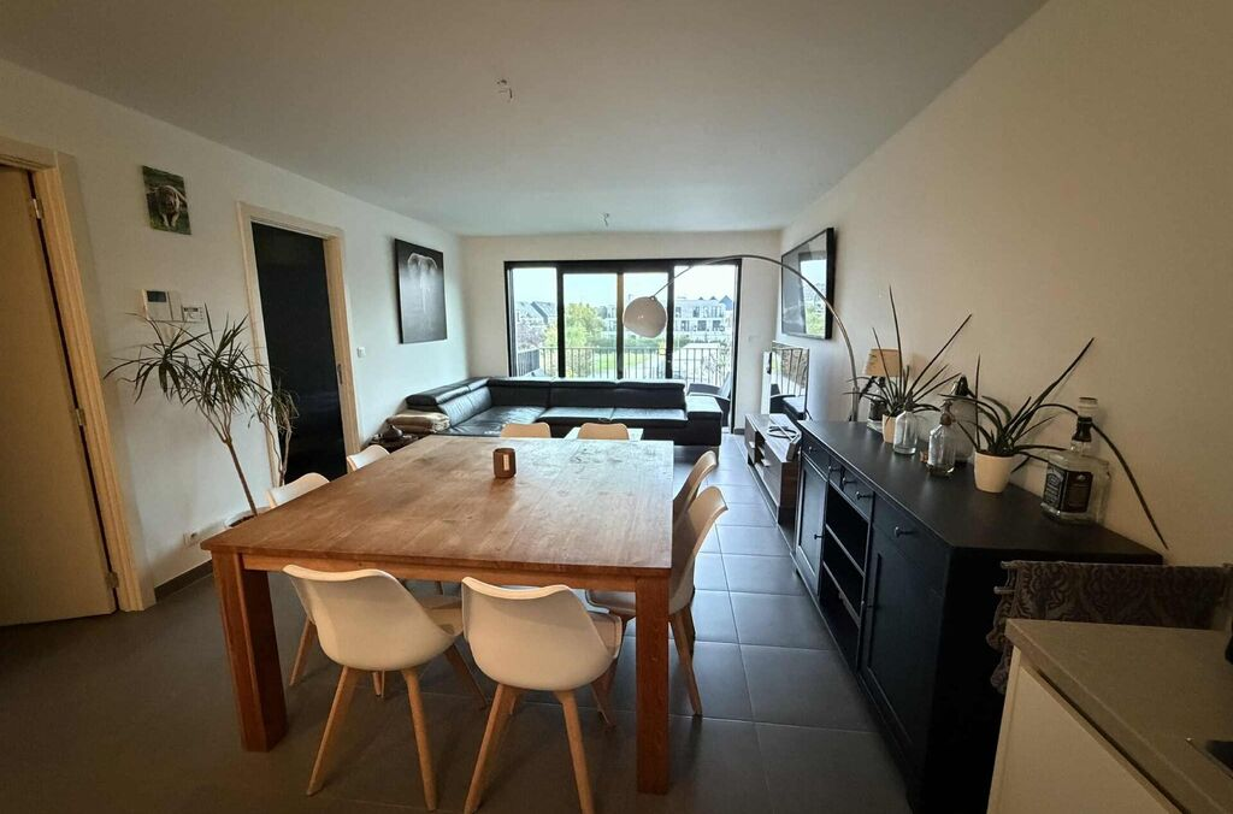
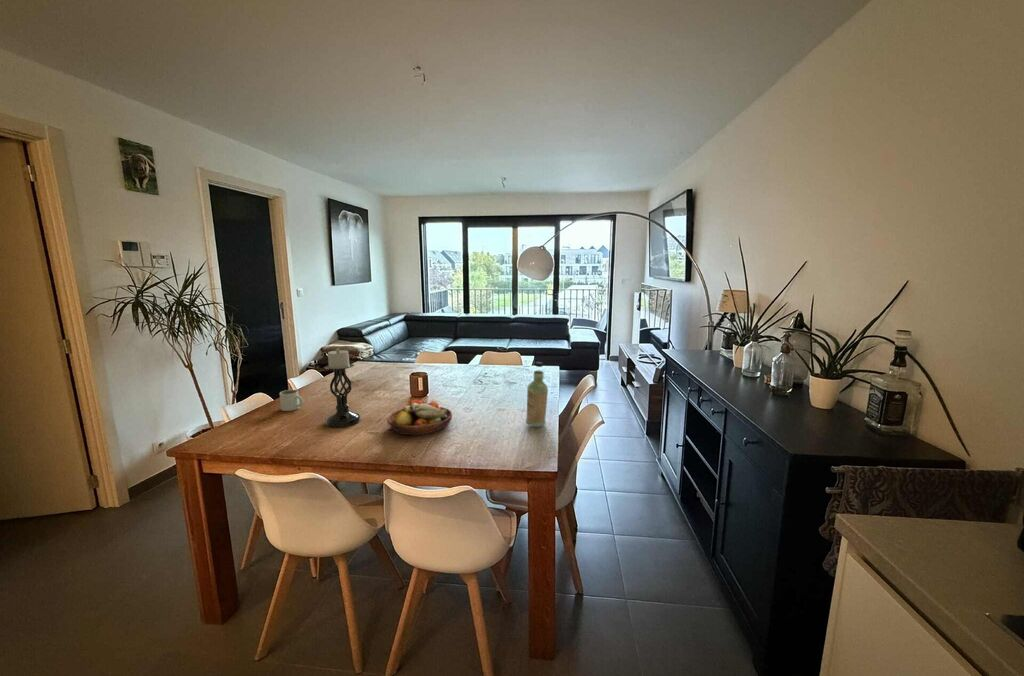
+ fruit bowl (420, 413)
+ bottle (536, 393)
+ mug (292, 400)
+ candle holder (341, 384)
